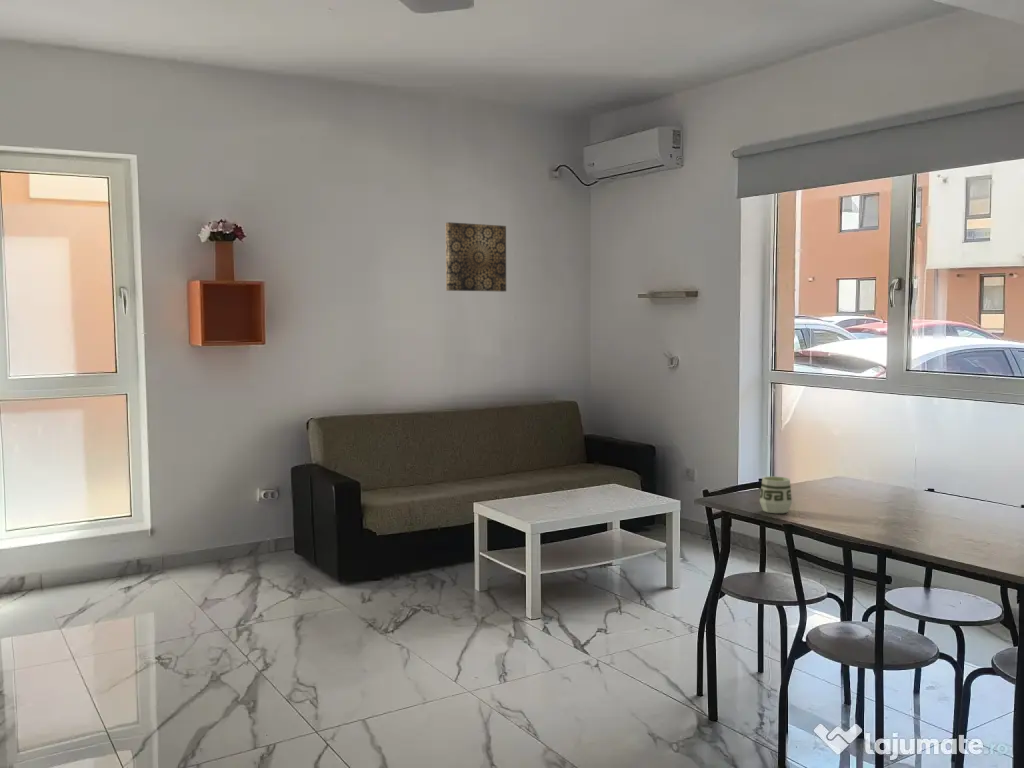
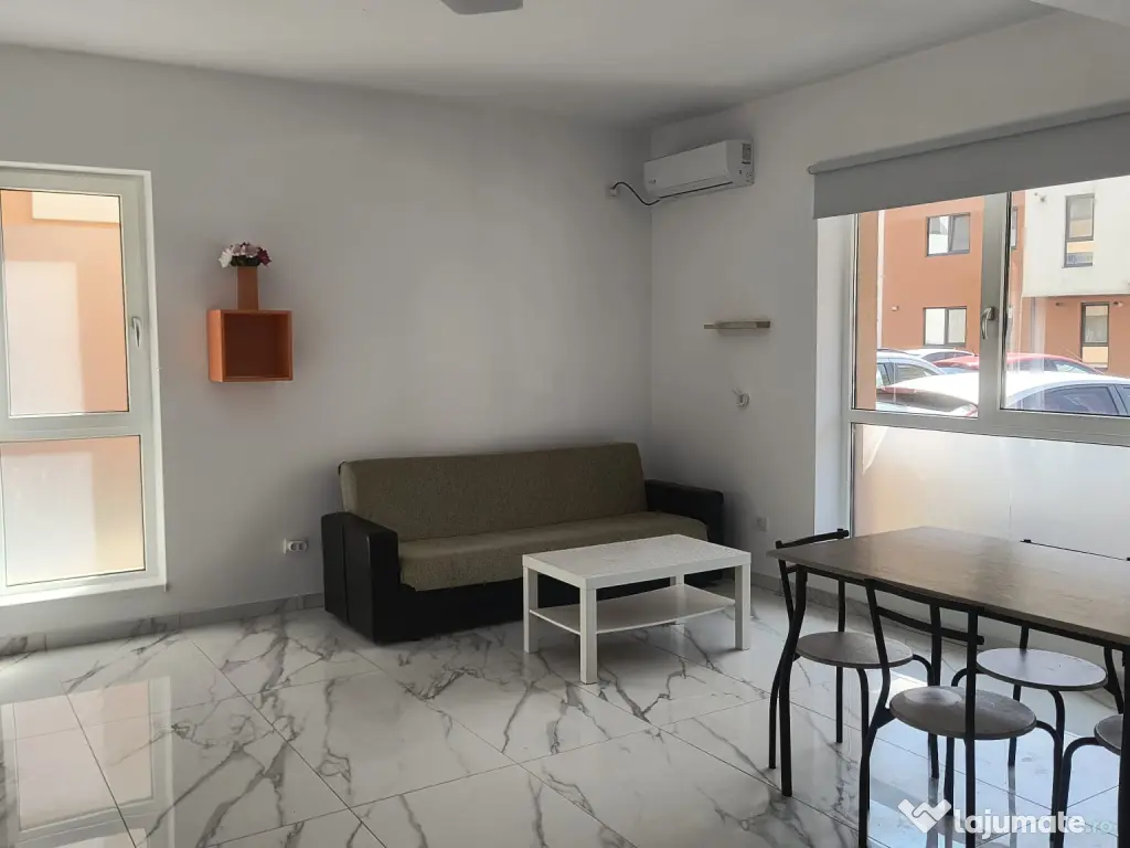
- wall art (476, 257)
- cup (775, 494)
